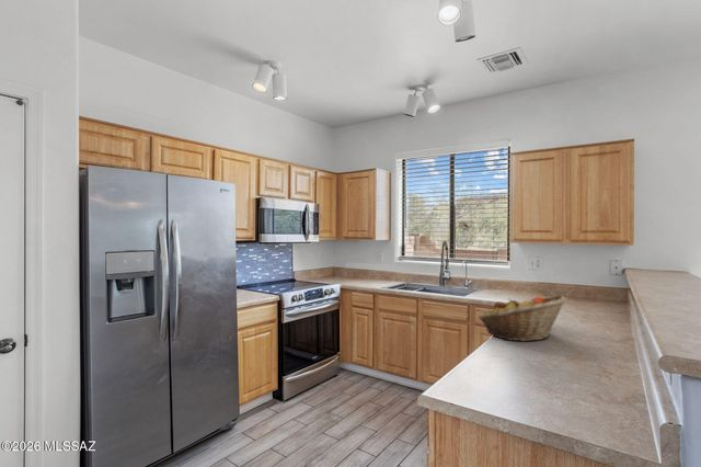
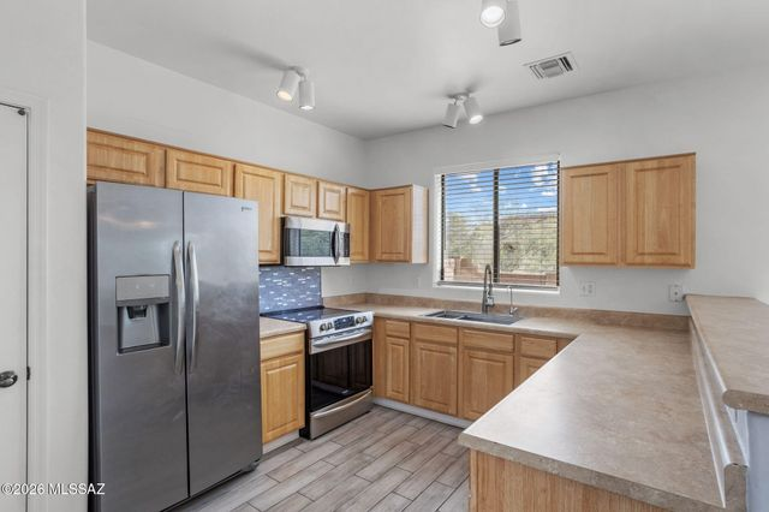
- fruit basket (521, 314)
